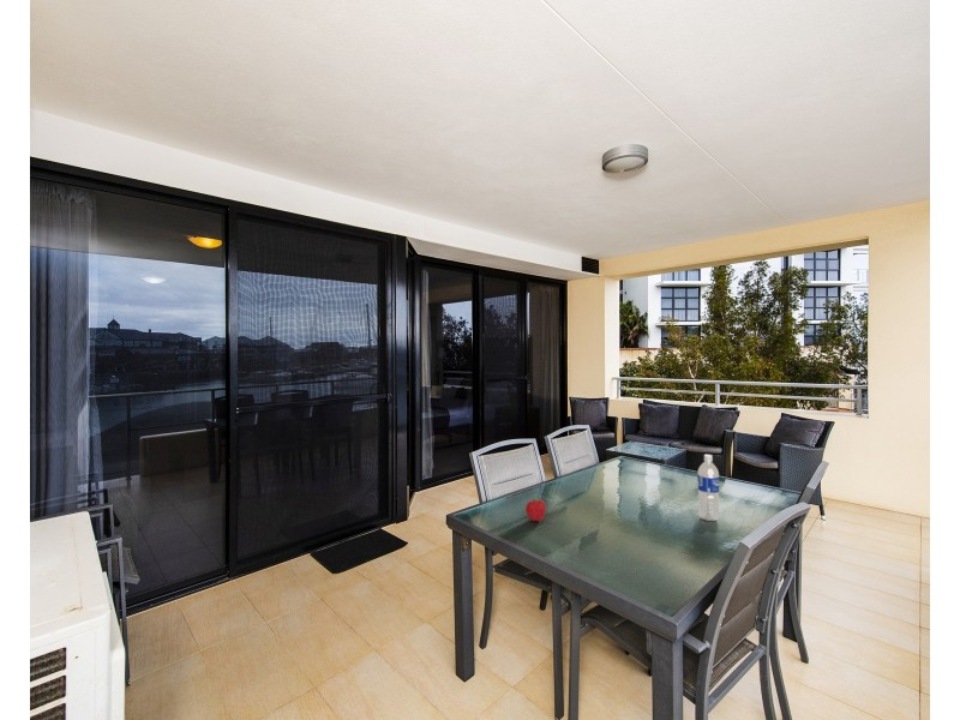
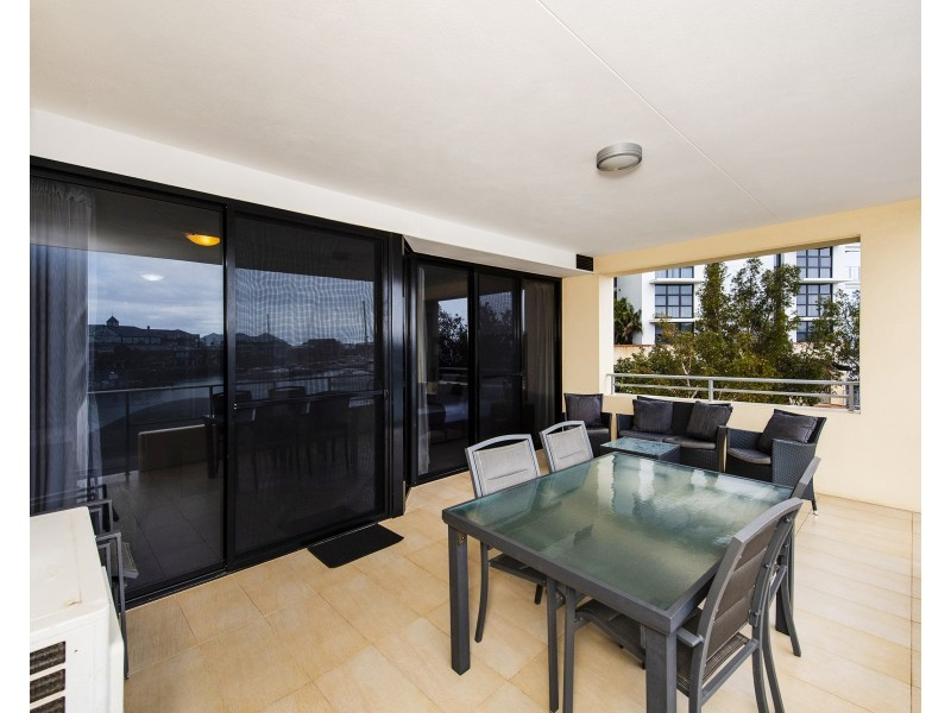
- water bottle (708, 486)
- fruit (535, 509)
